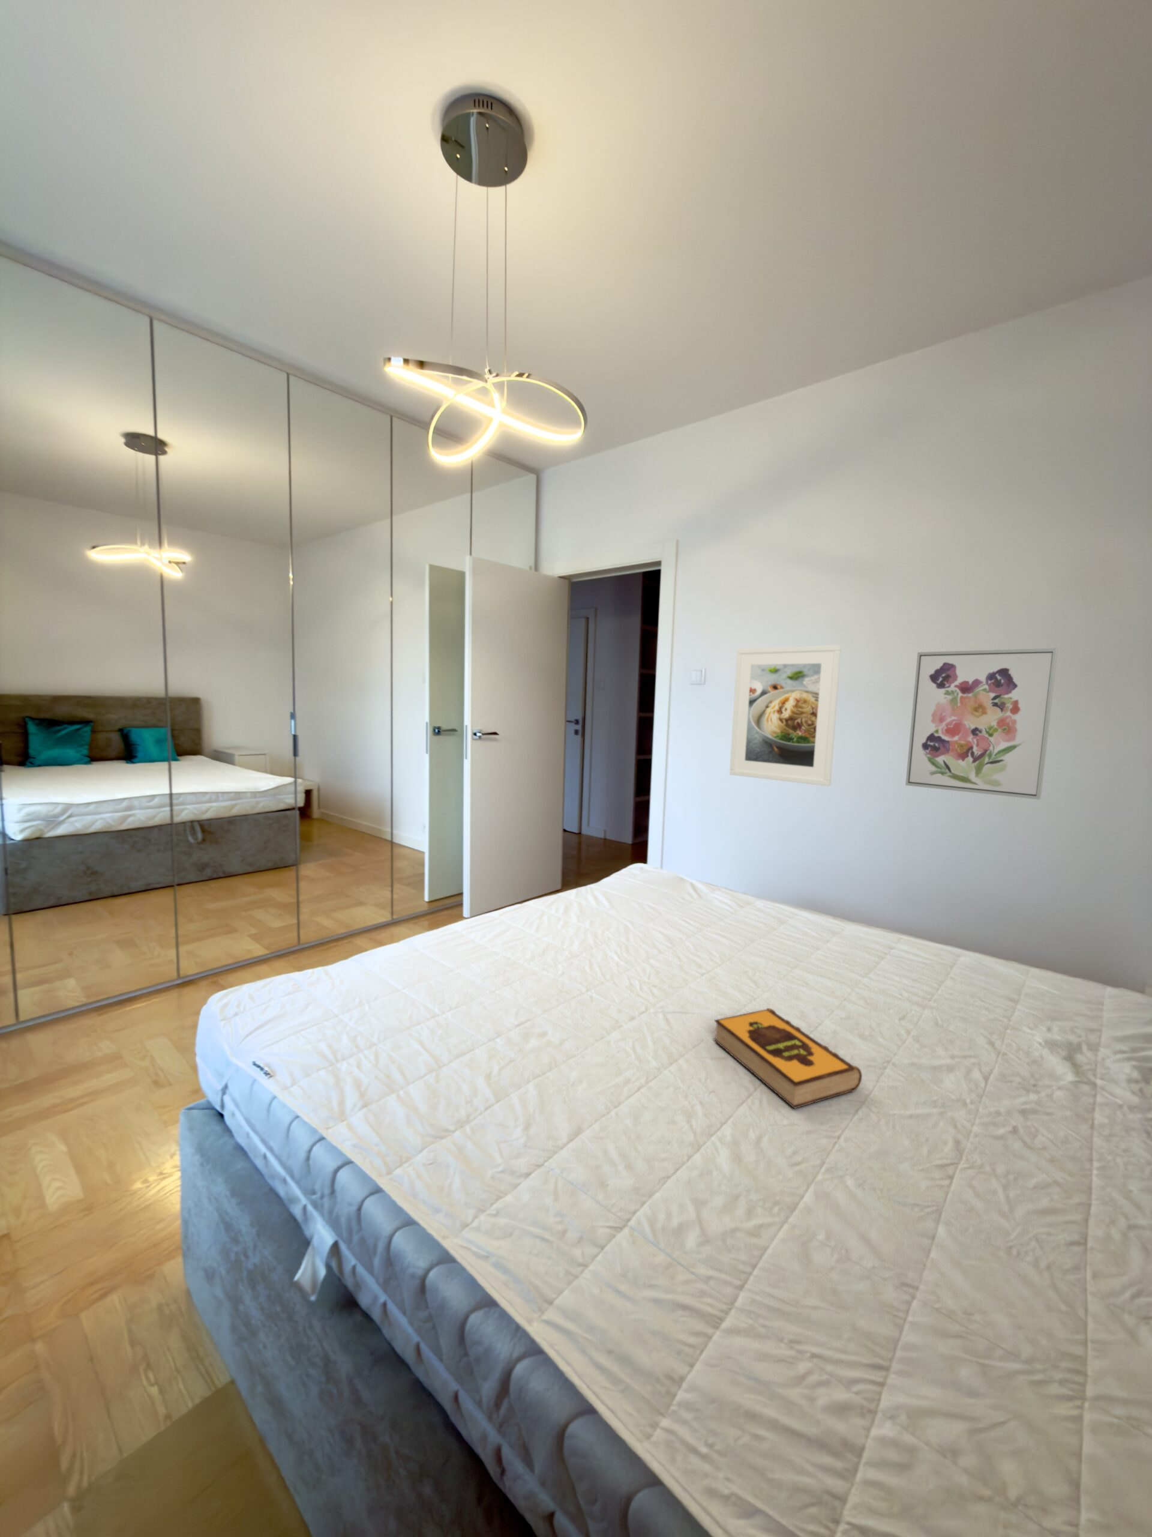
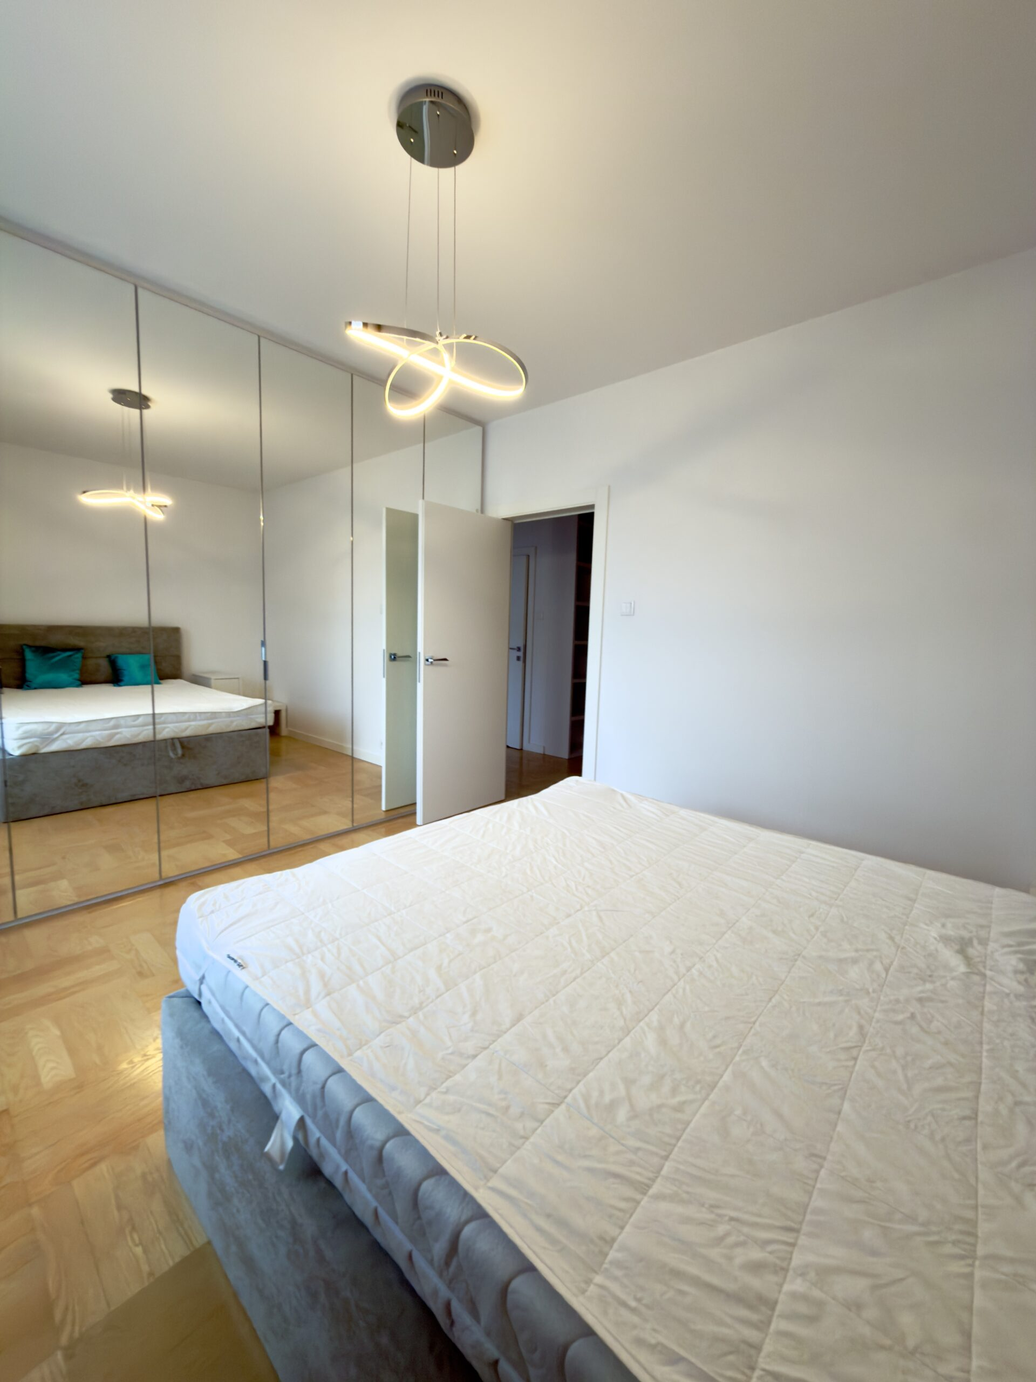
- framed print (782, 714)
- hardback book (784, 1052)
- wall art (977, 721)
